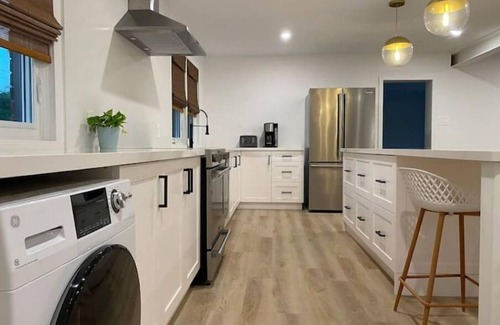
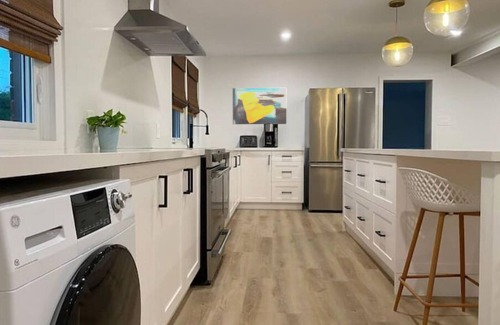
+ wall art (259, 106)
